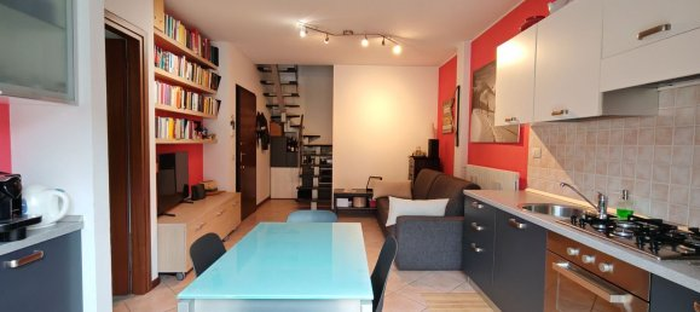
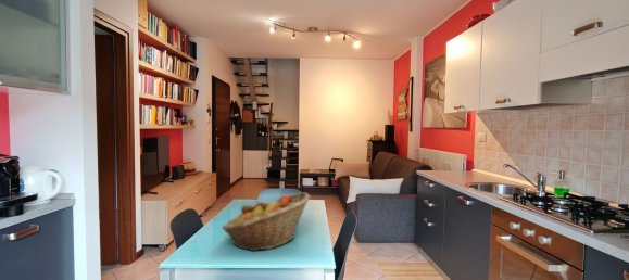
+ fruit basket (268, 216)
